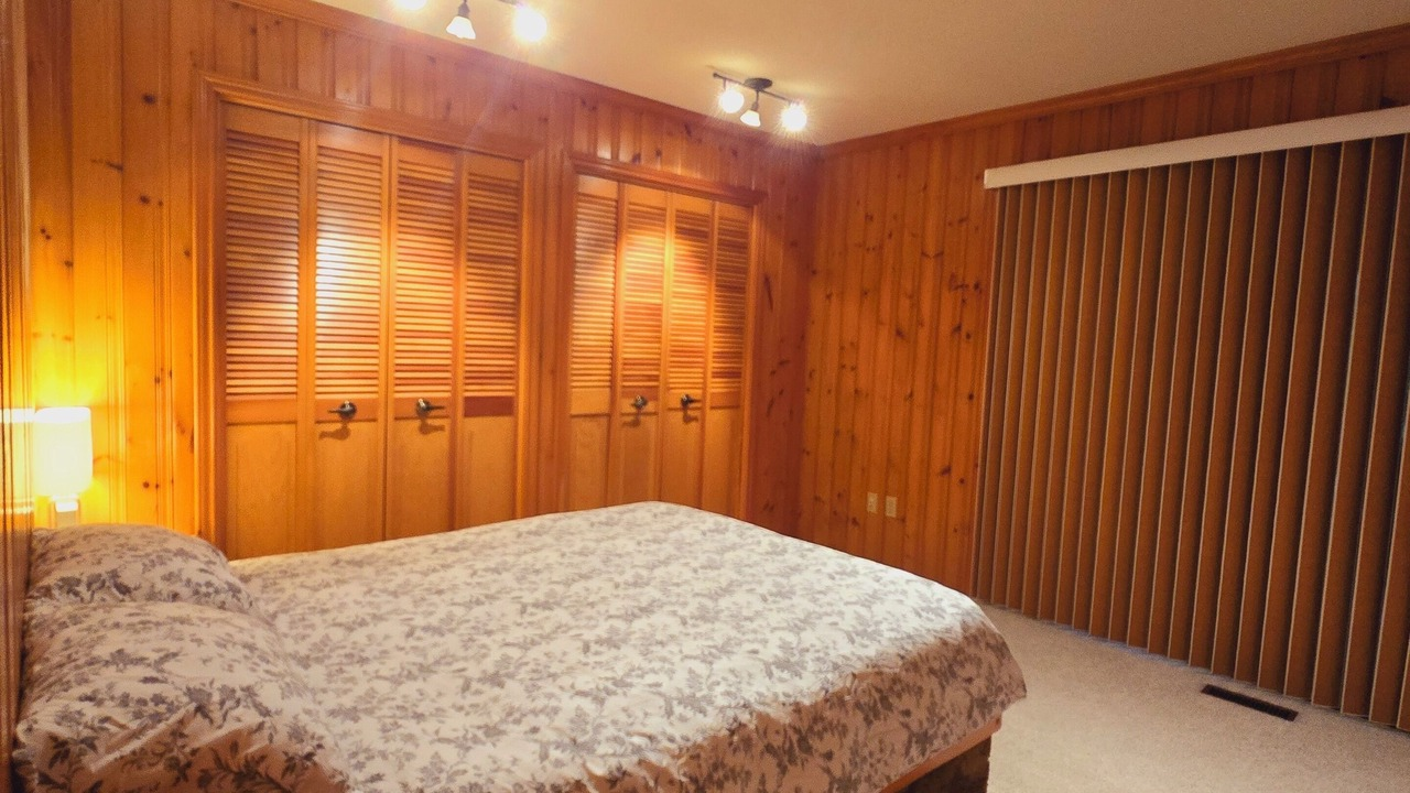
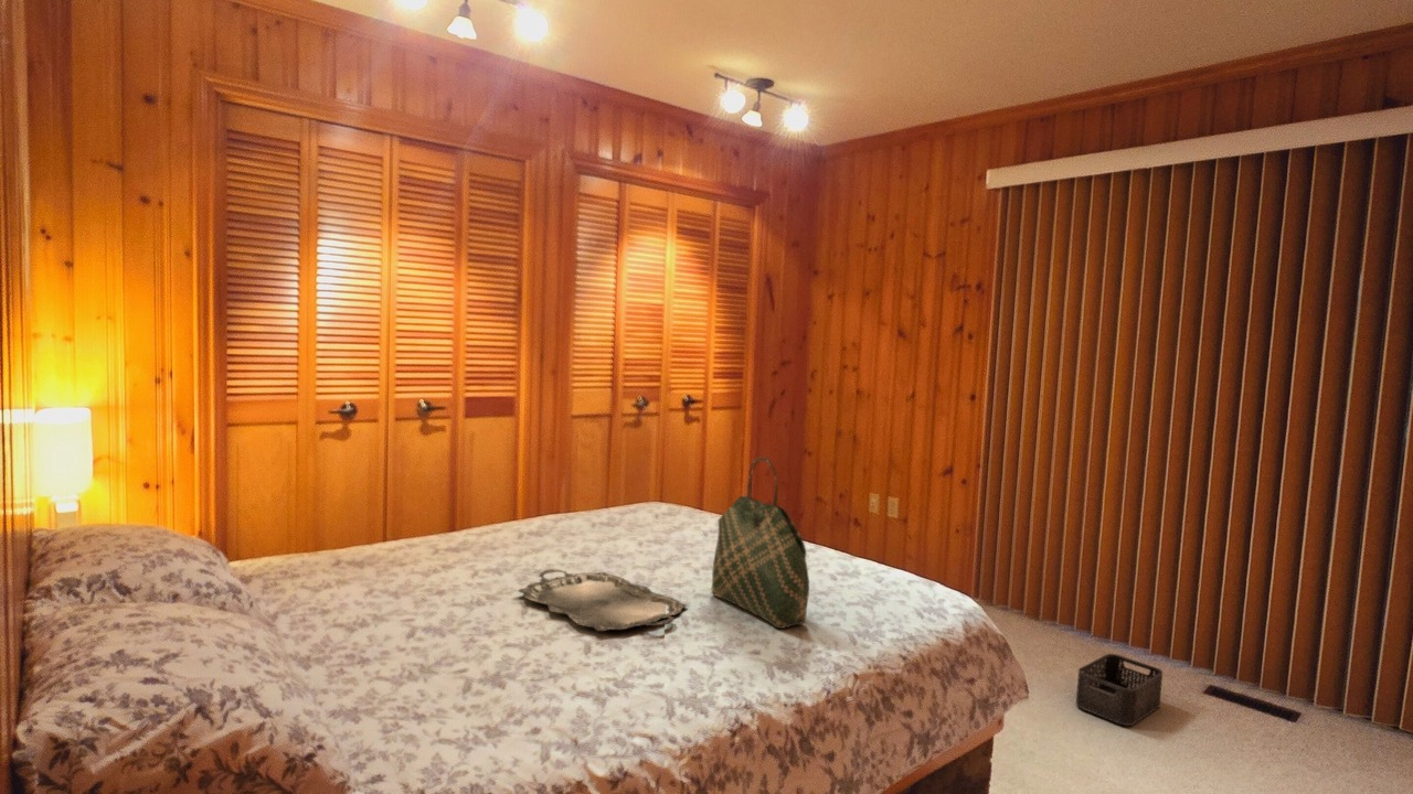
+ storage bin (1118, 688)
+ serving tray (601, 598)
+ tote bag (757, 533)
